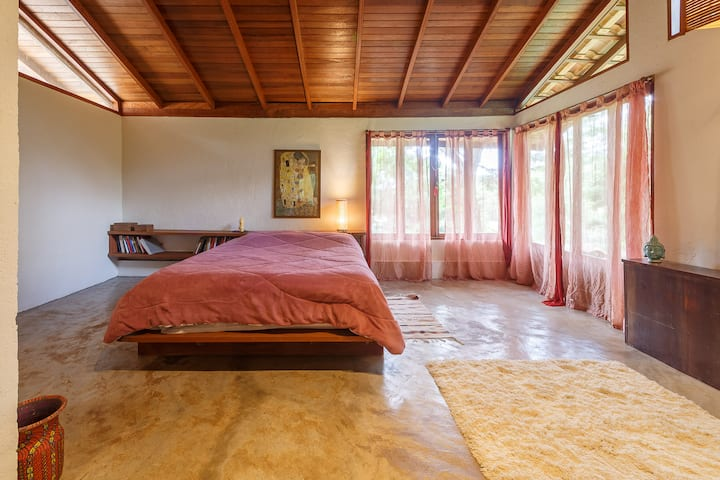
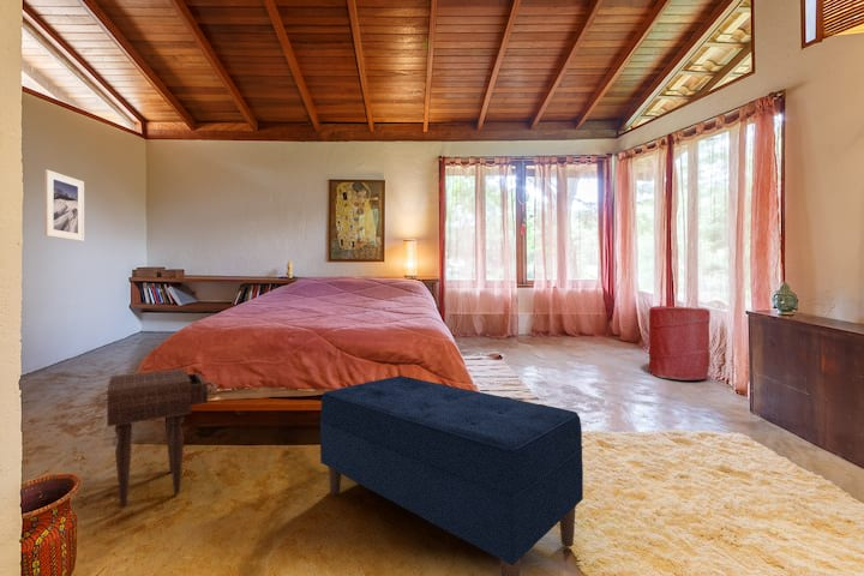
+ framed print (65, 206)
+ nightstand (166, 430)
+ bench (438, 458)
+ laundry hamper (678, 340)
